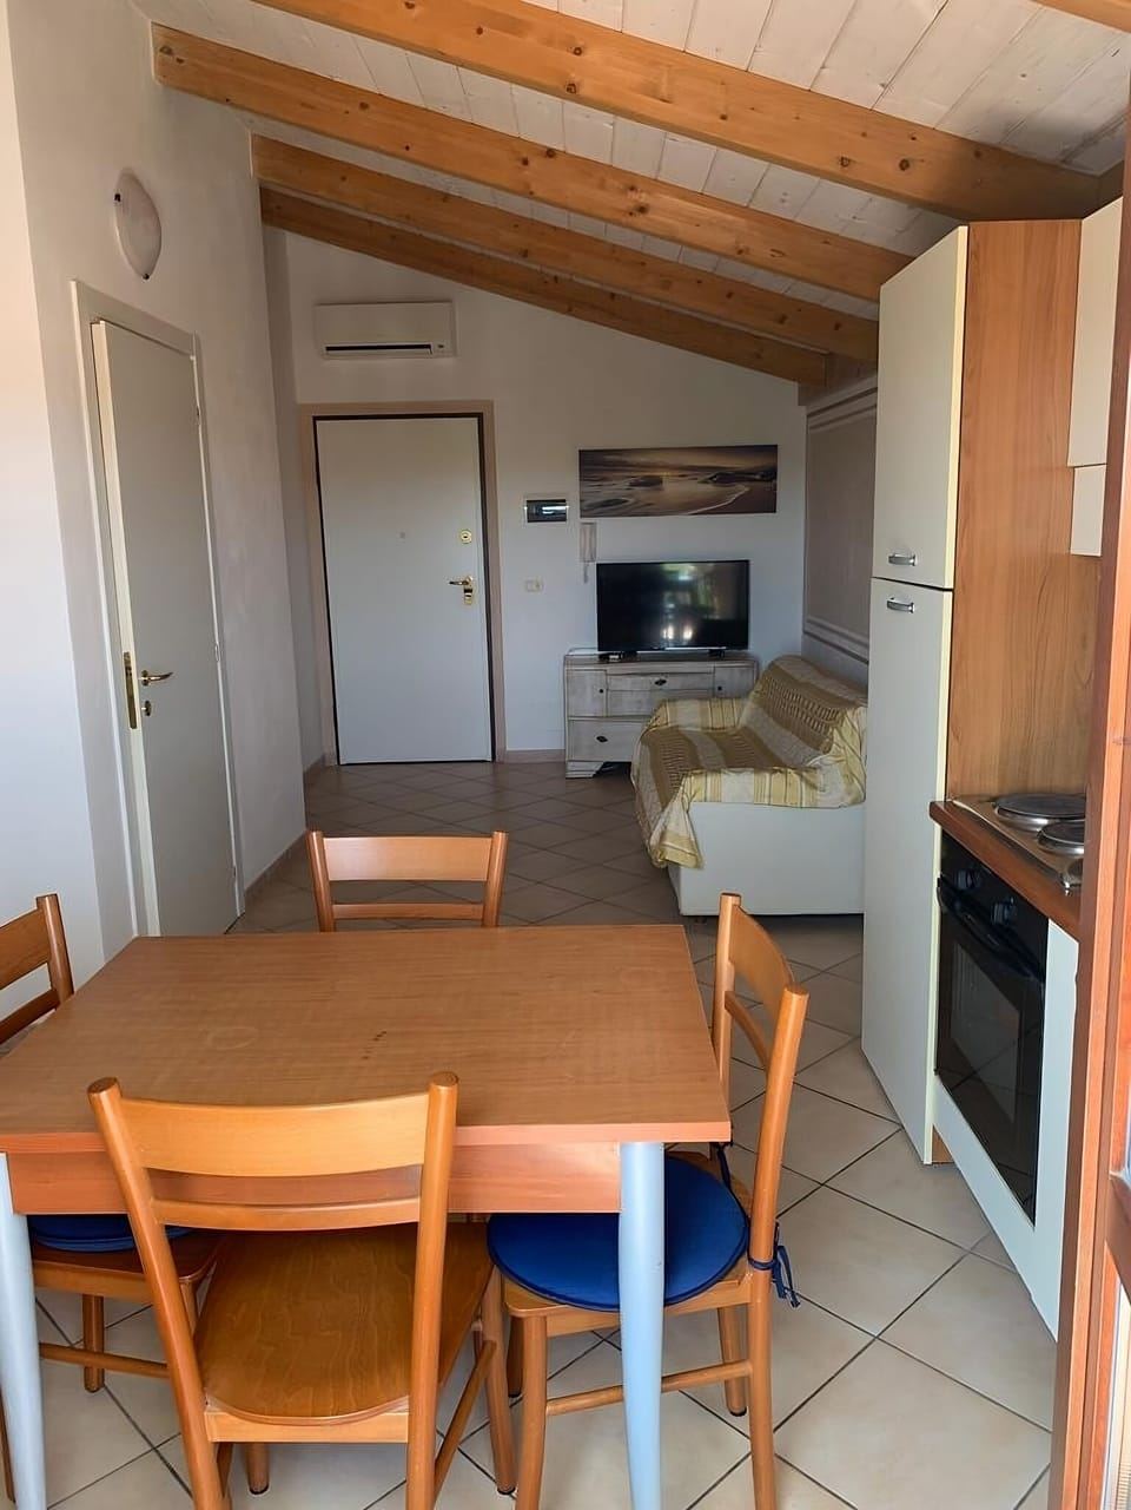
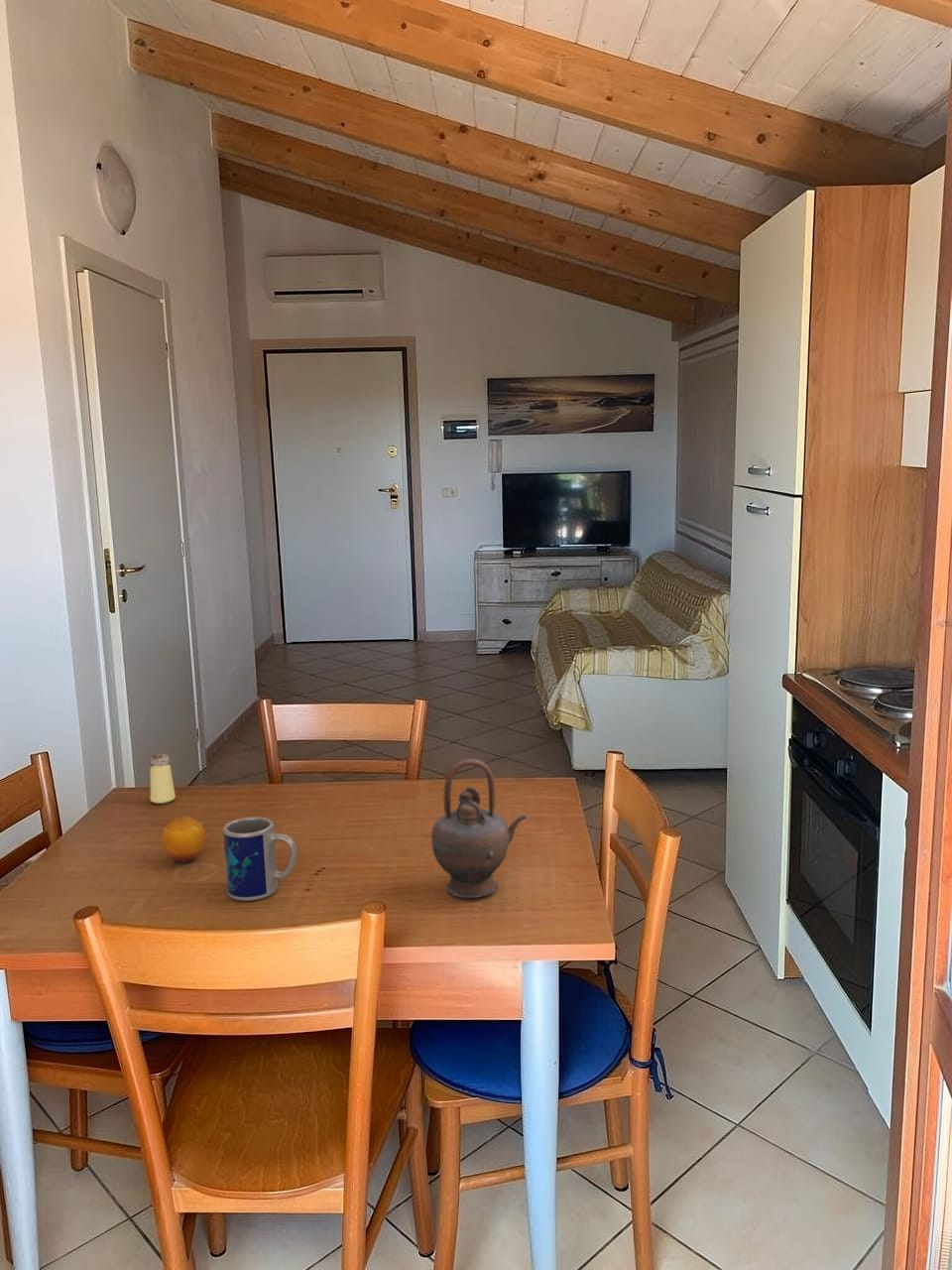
+ fruit (183, 838)
+ saltshaker (161, 777)
+ teapot (478, 826)
+ mug (262, 858)
